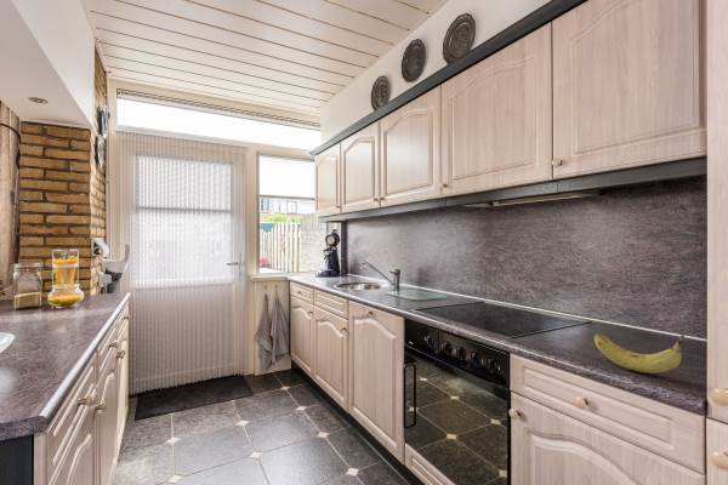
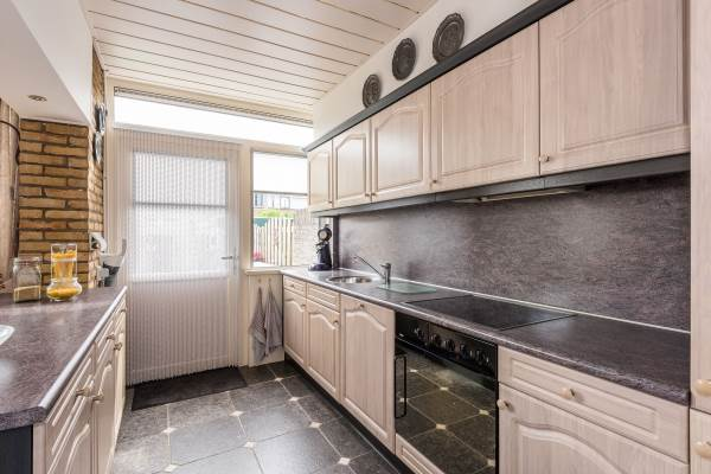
- fruit (636, 353)
